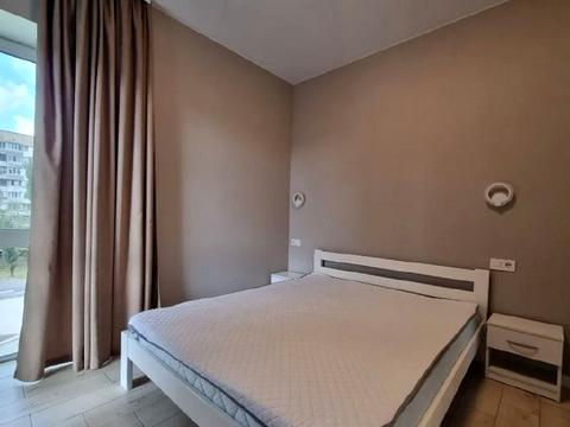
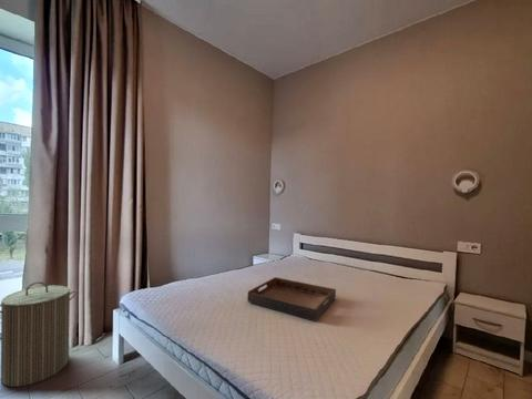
+ laundry hamper (37, 325)
+ serving tray (291, 295)
